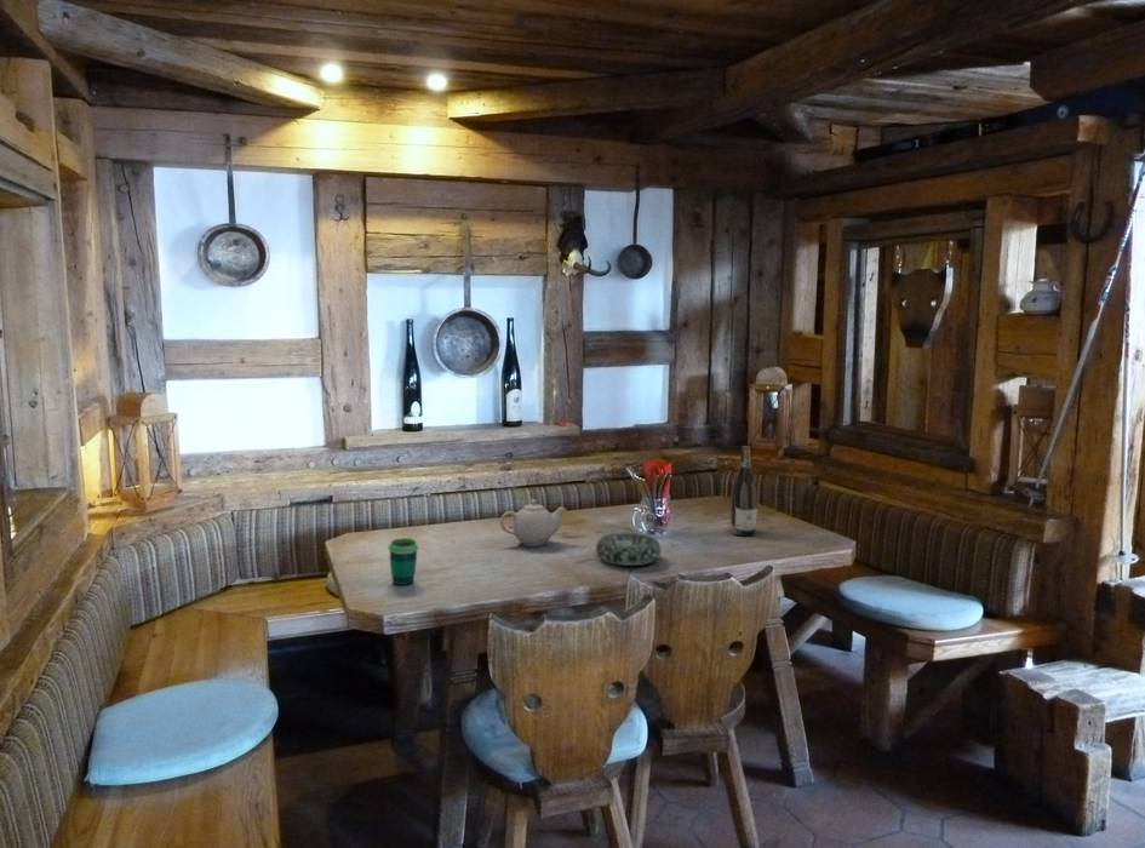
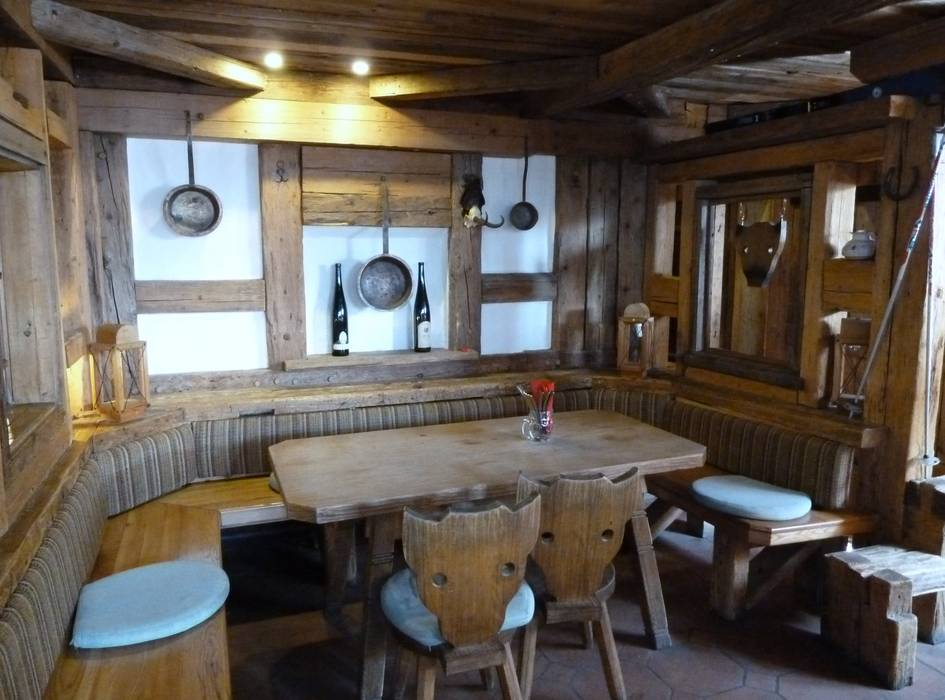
- teapot (533, 521)
- cup (403, 562)
- decorative bowl (628, 549)
- wine bottle (744, 489)
